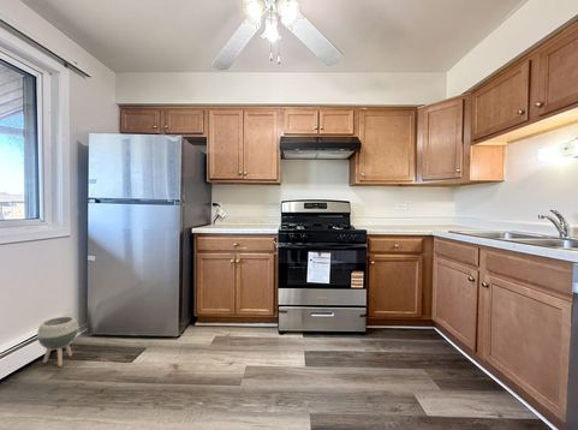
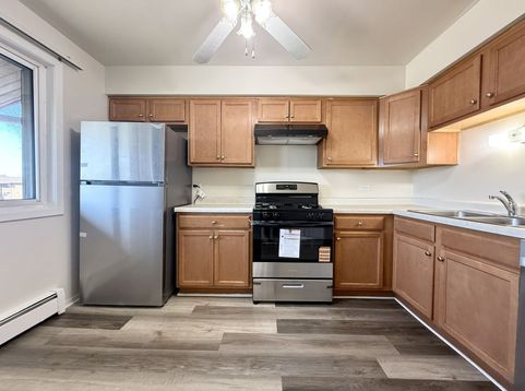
- planter (58, 341)
